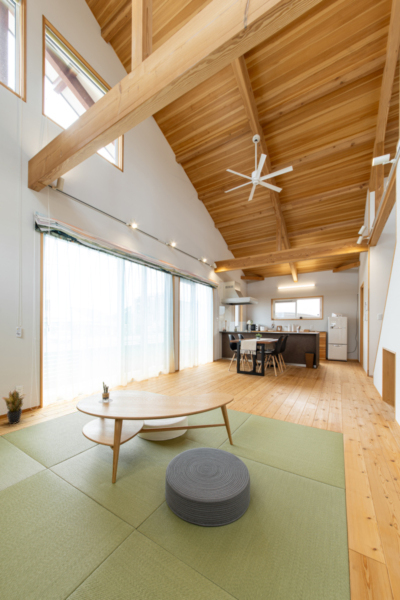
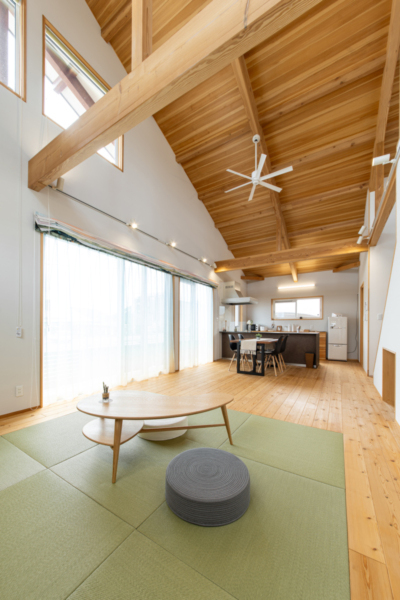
- potted plant (15, 405)
